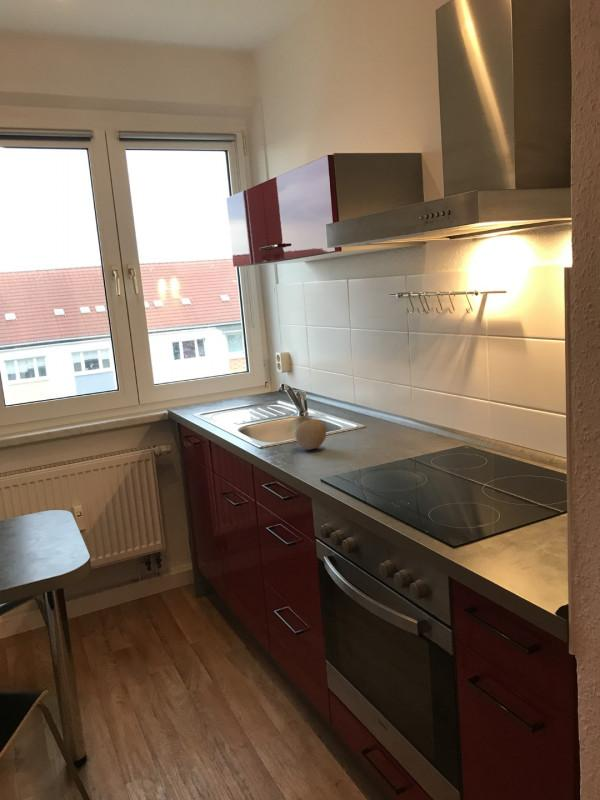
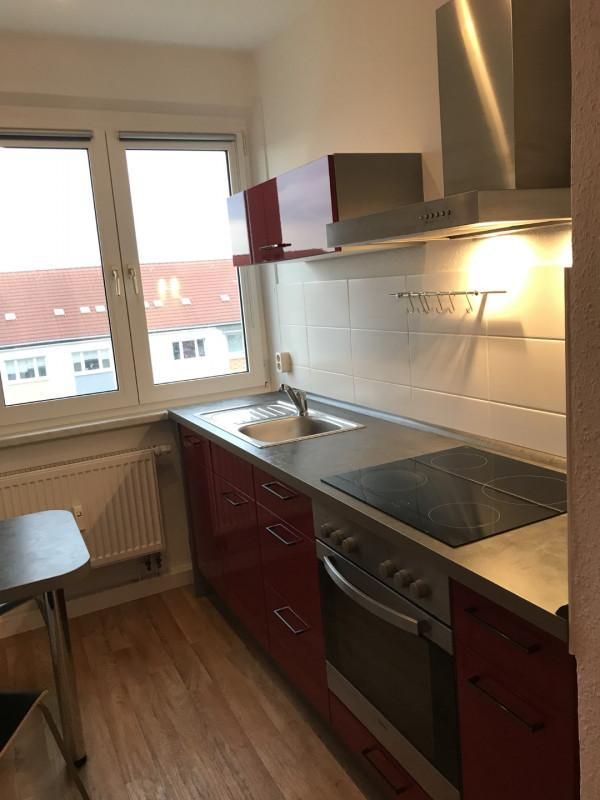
- fruit (310, 434)
